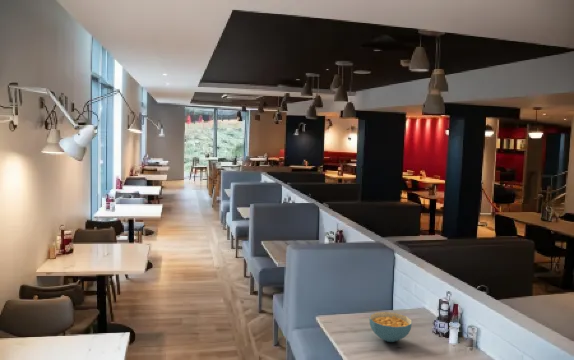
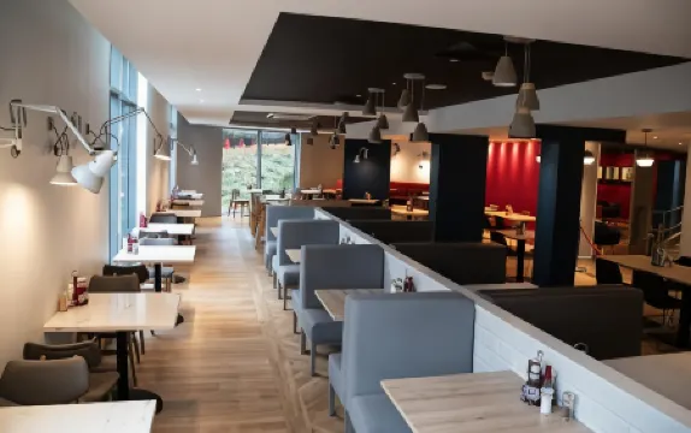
- cereal bowl (390, 329)
